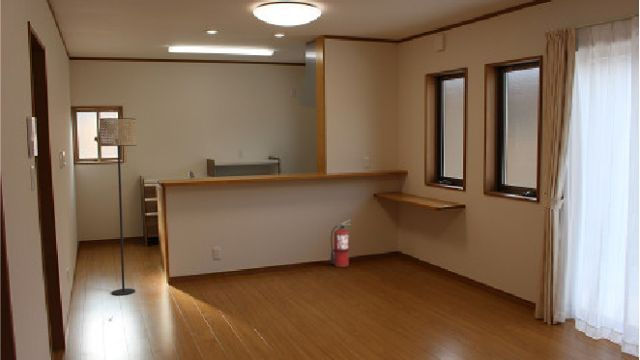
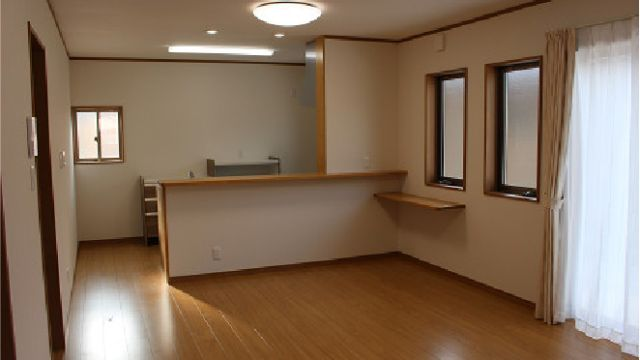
- floor lamp (120, 206)
- fire extinguisher (340, 242)
